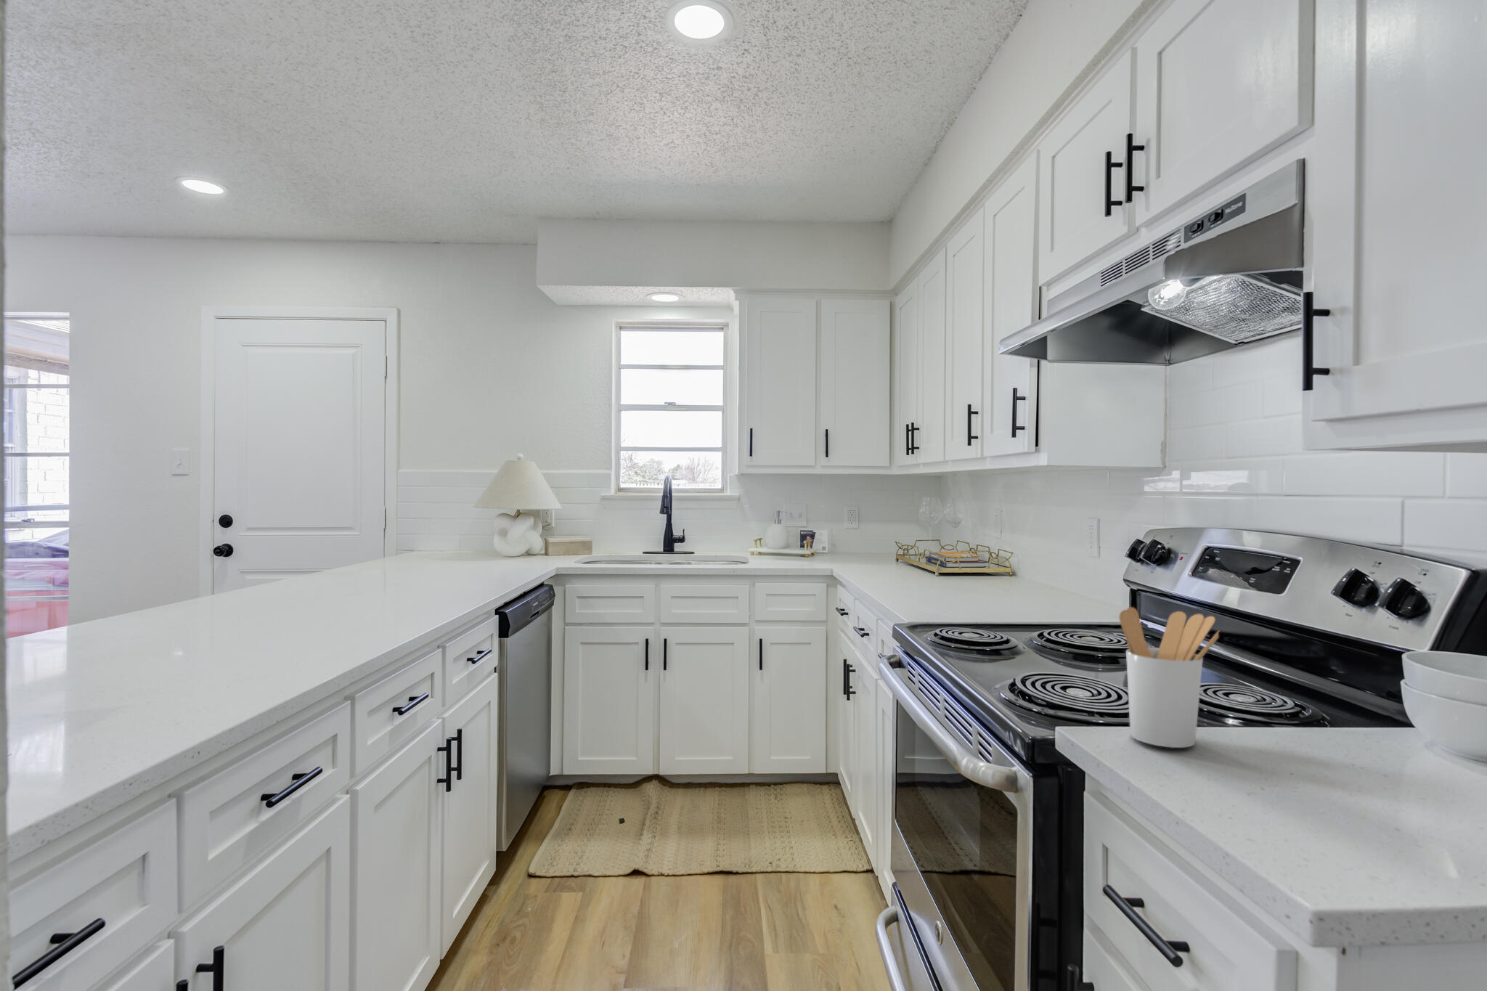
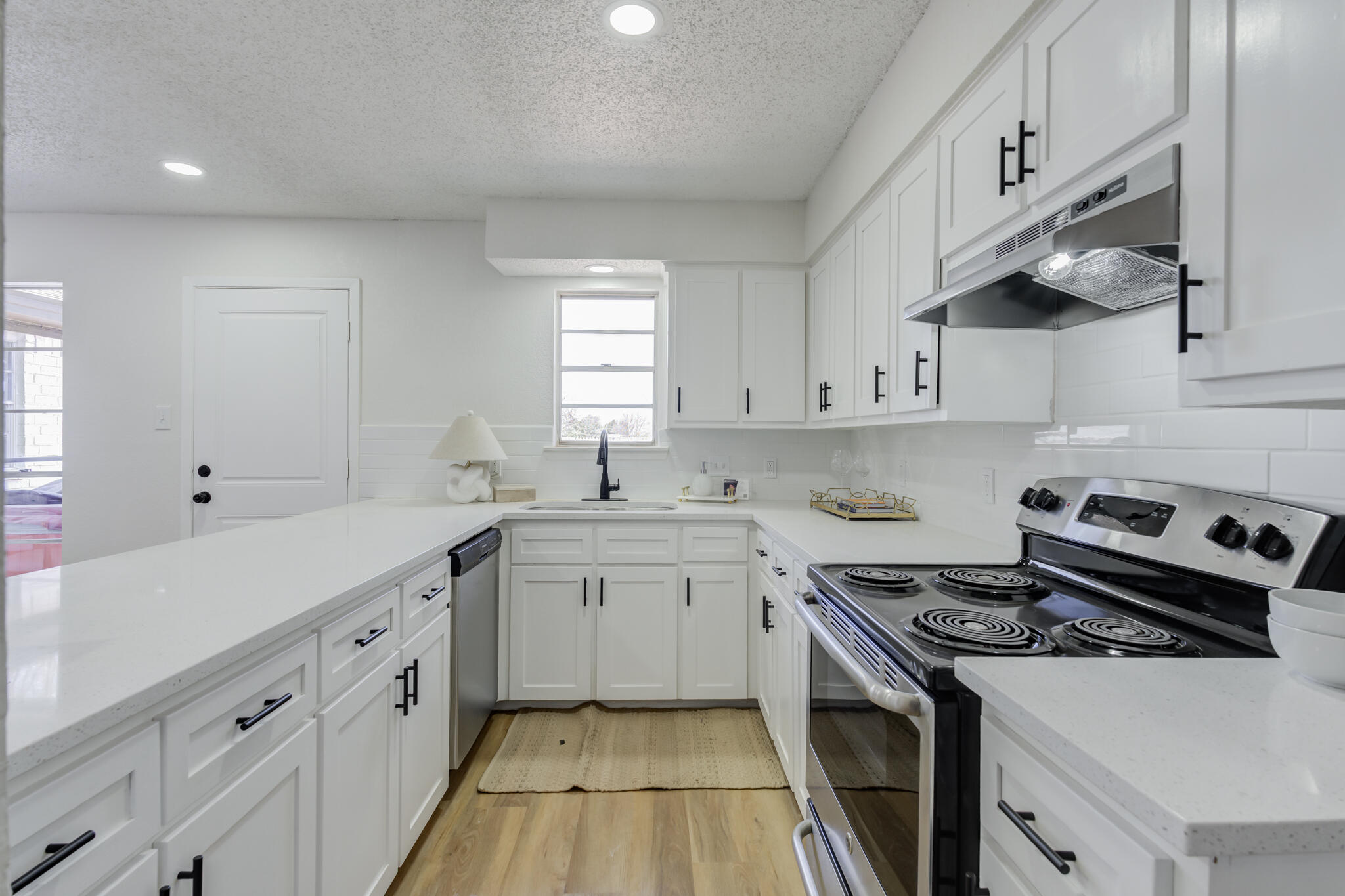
- utensil holder (1172, 672)
